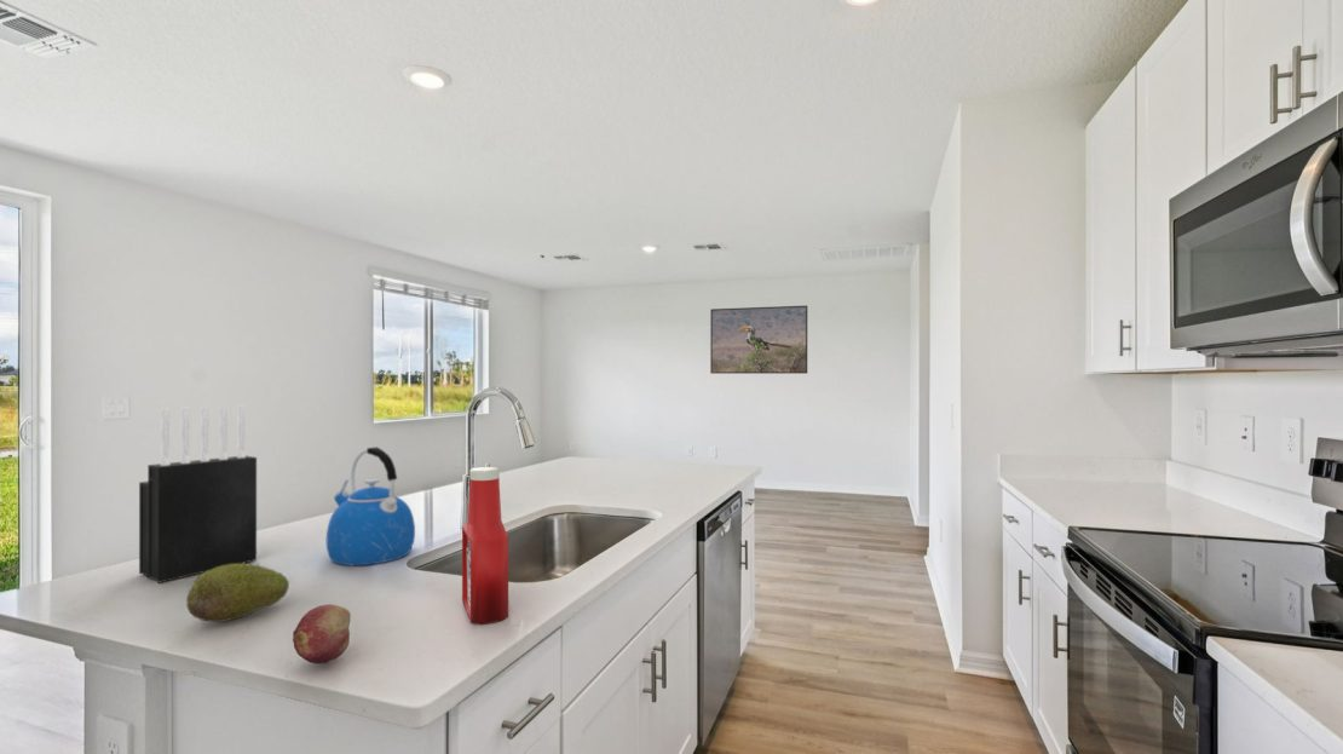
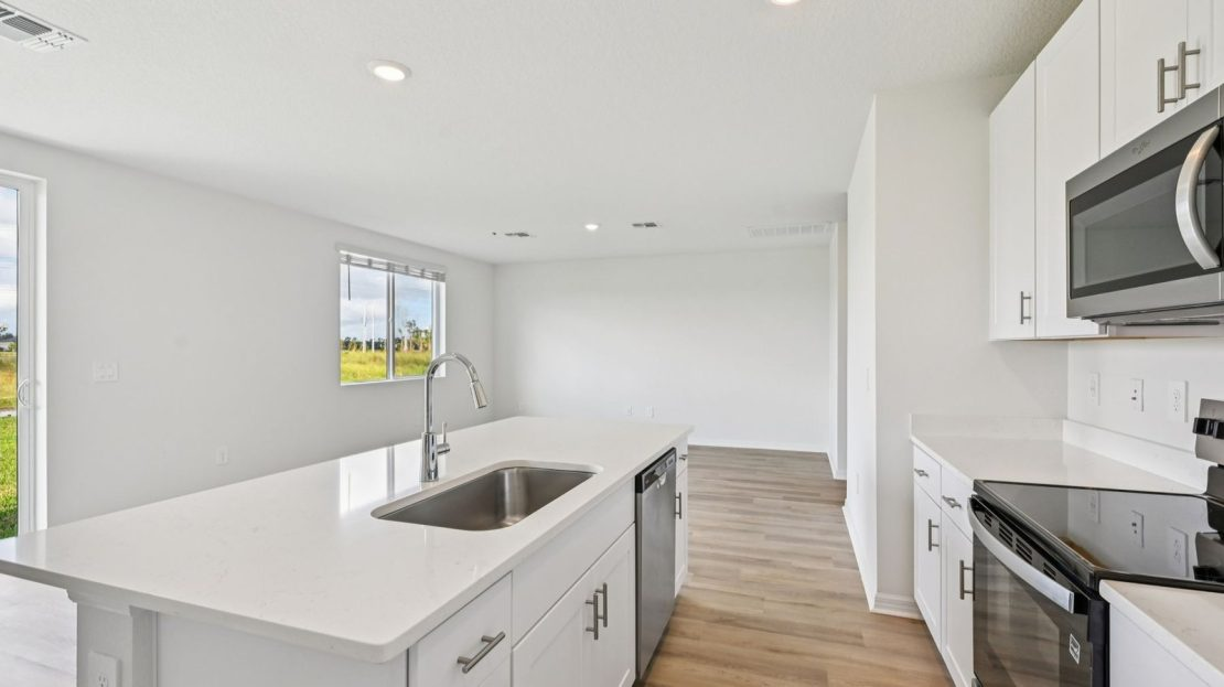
- kettle (365, 500)
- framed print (757, 340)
- fruit (323, 634)
- fruit (238, 588)
- knife block (197, 485)
- soap bottle (484, 539)
